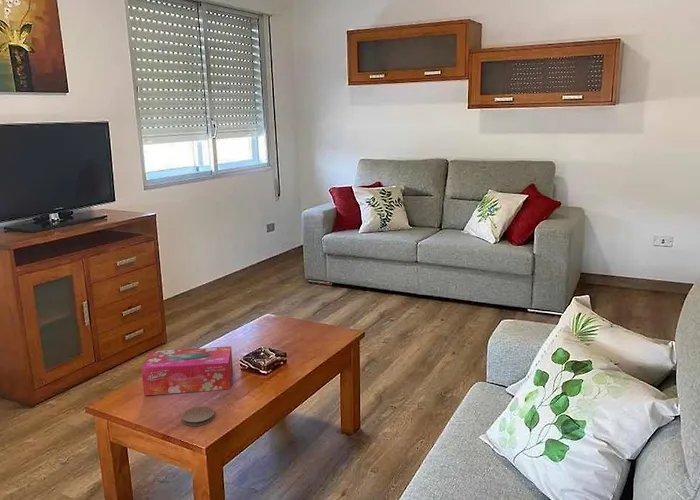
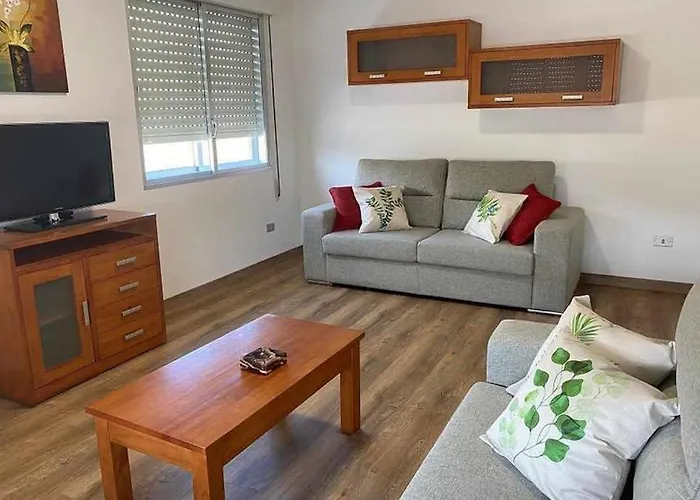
- coaster (198, 416)
- tissue box (189, 369)
